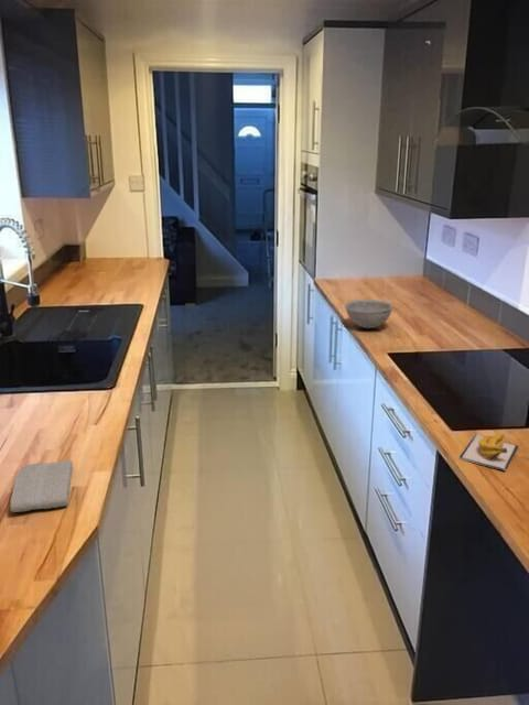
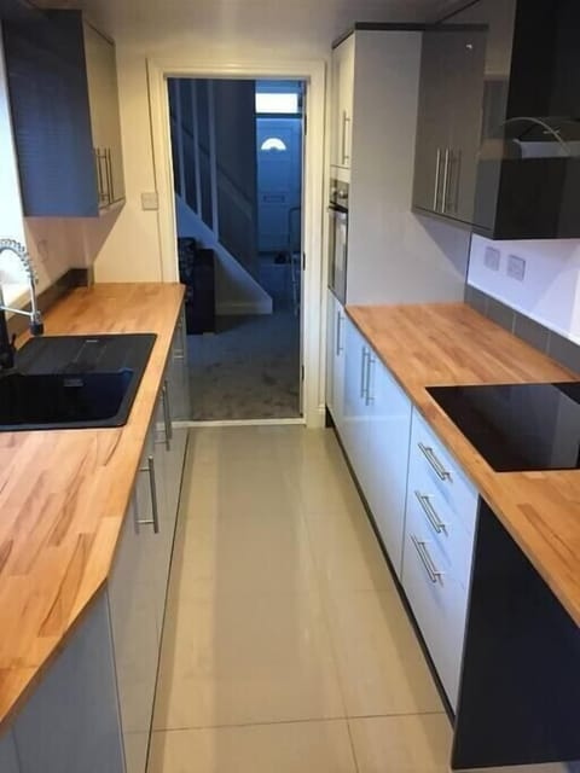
- banana (489, 445)
- washcloth (43, 484)
- bowl (368, 315)
